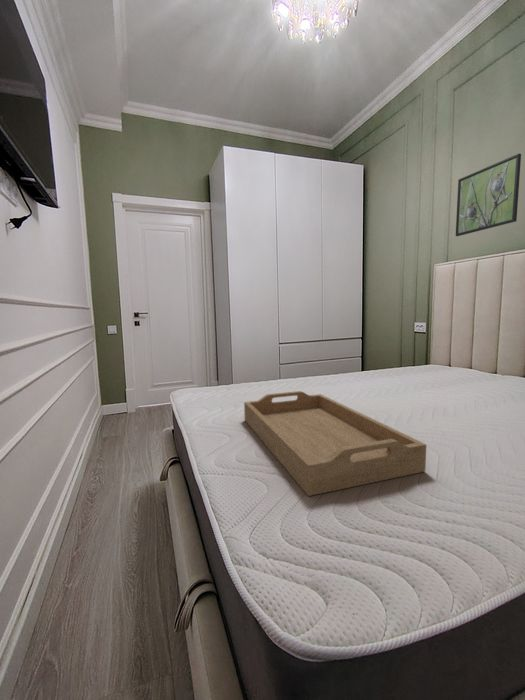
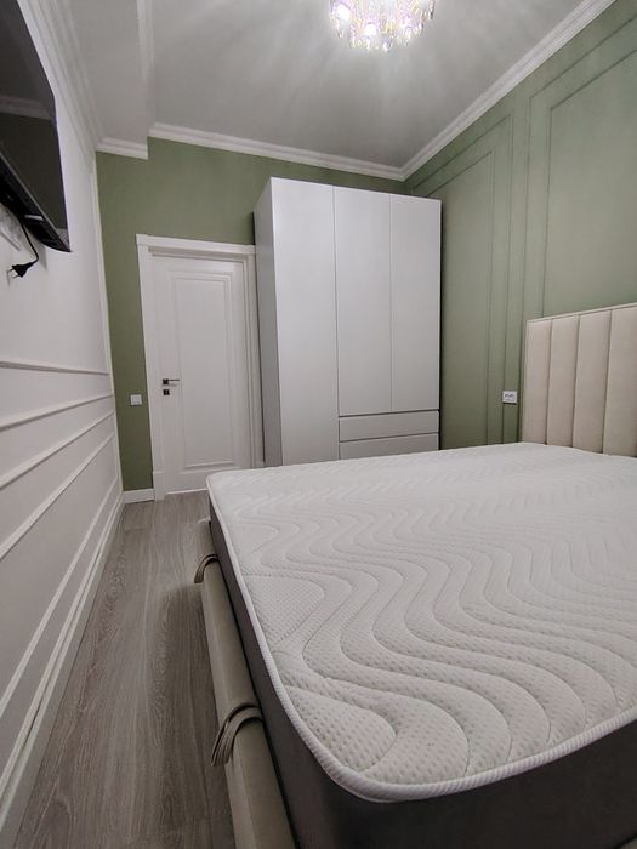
- serving tray (316, 426)
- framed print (485, 198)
